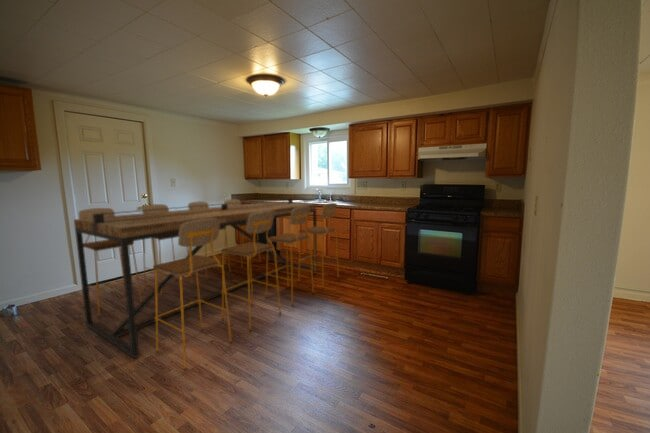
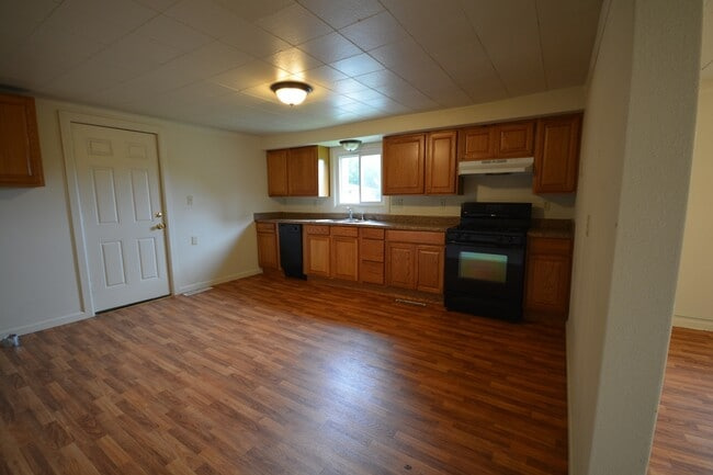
- dining table (226, 248)
